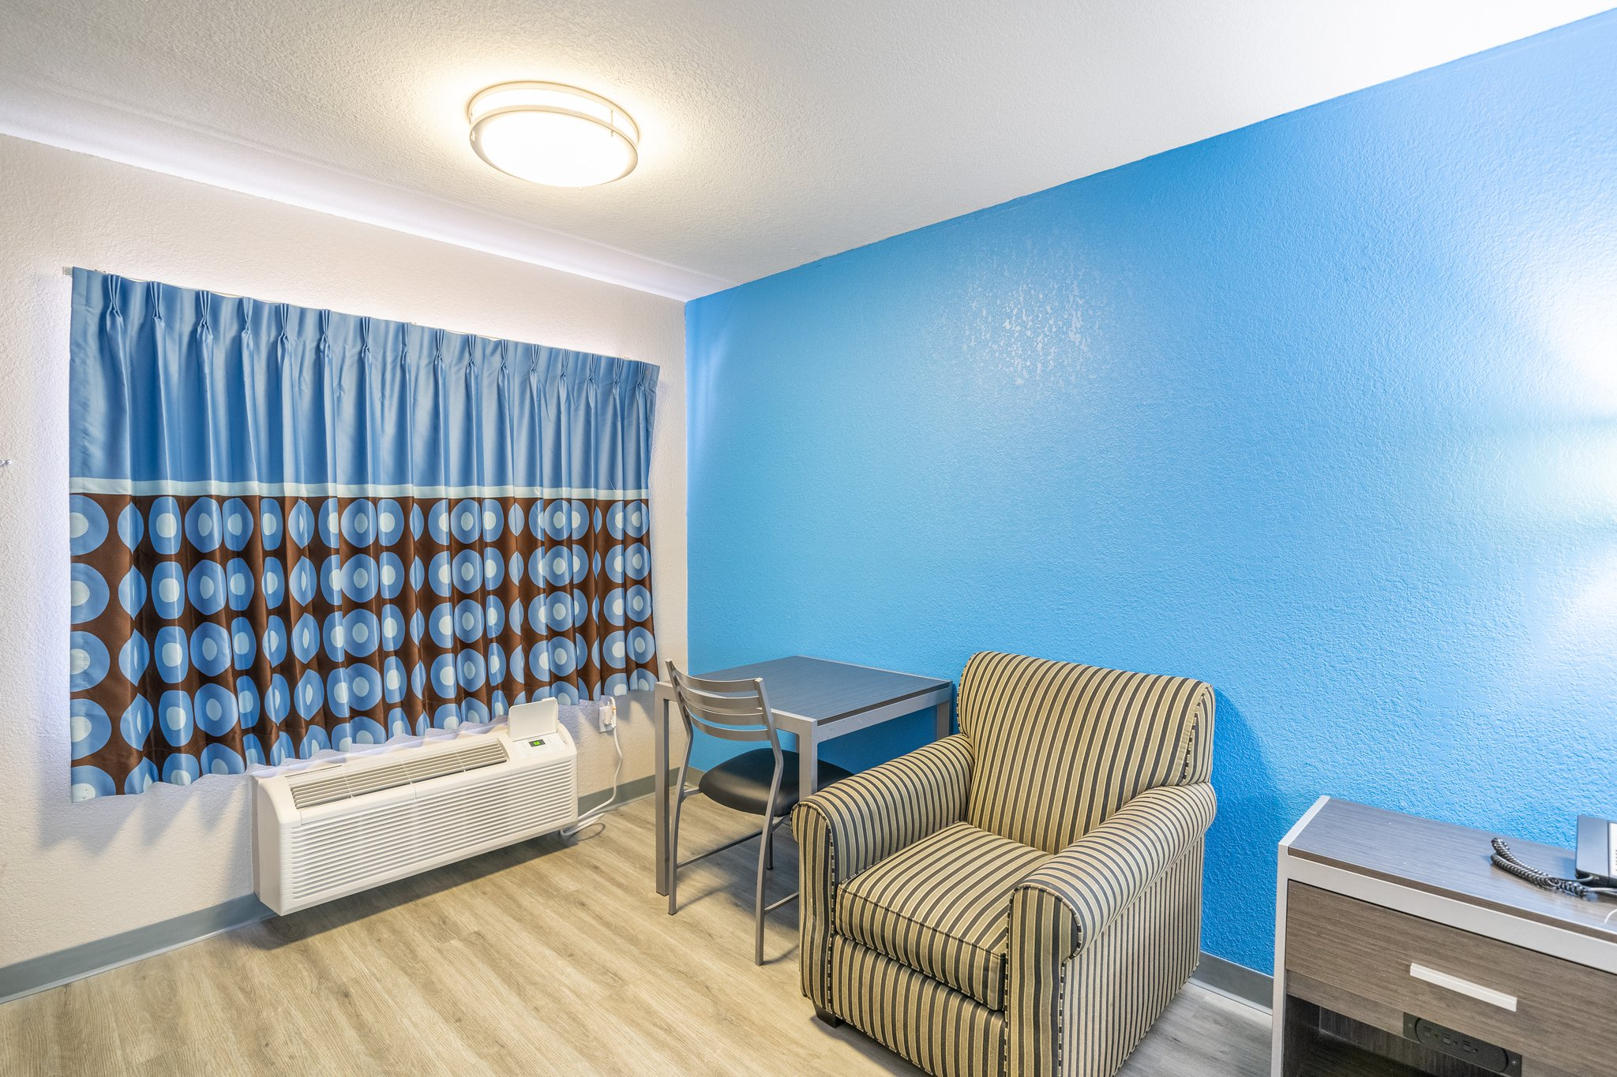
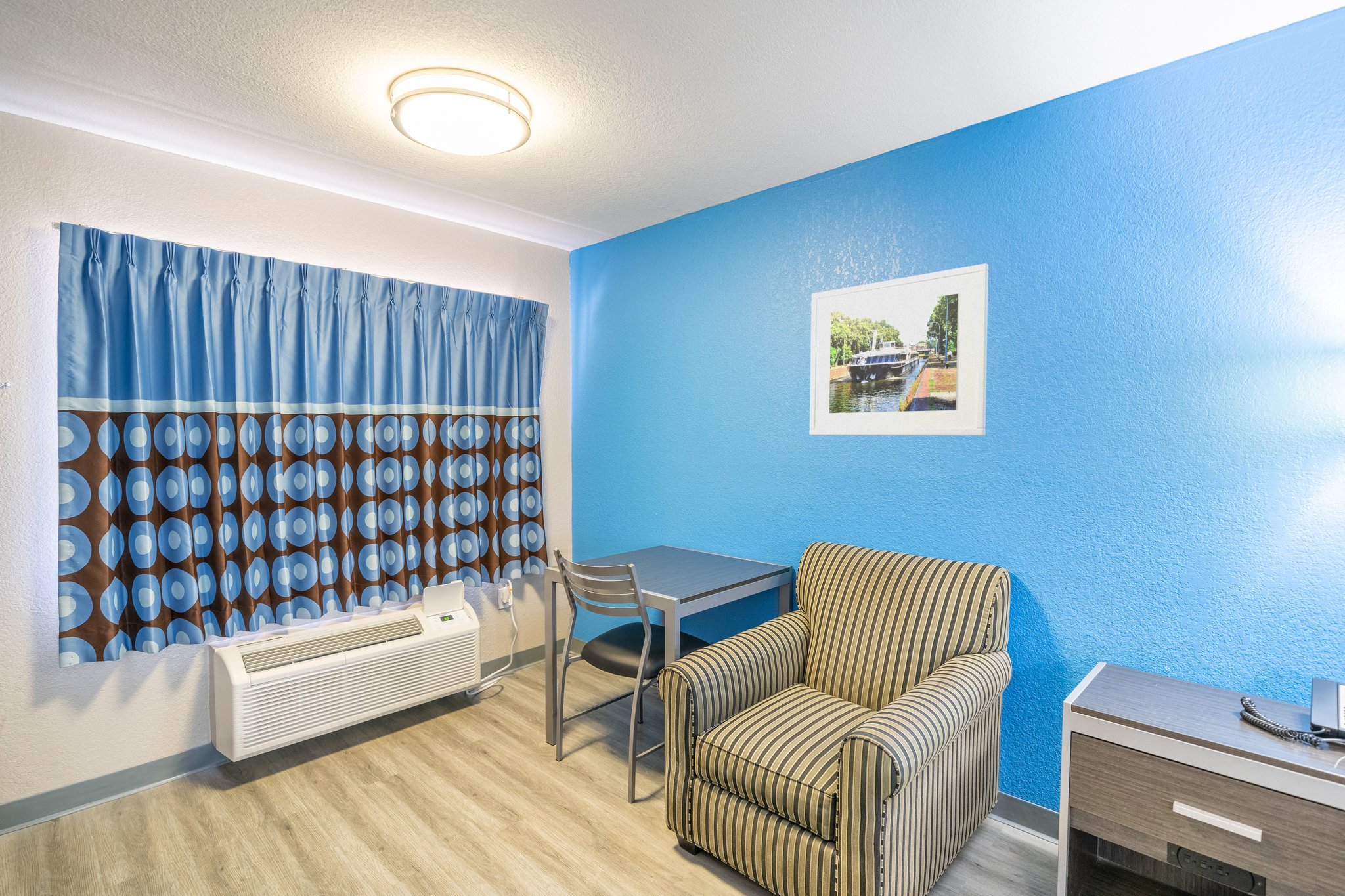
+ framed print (890, 358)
